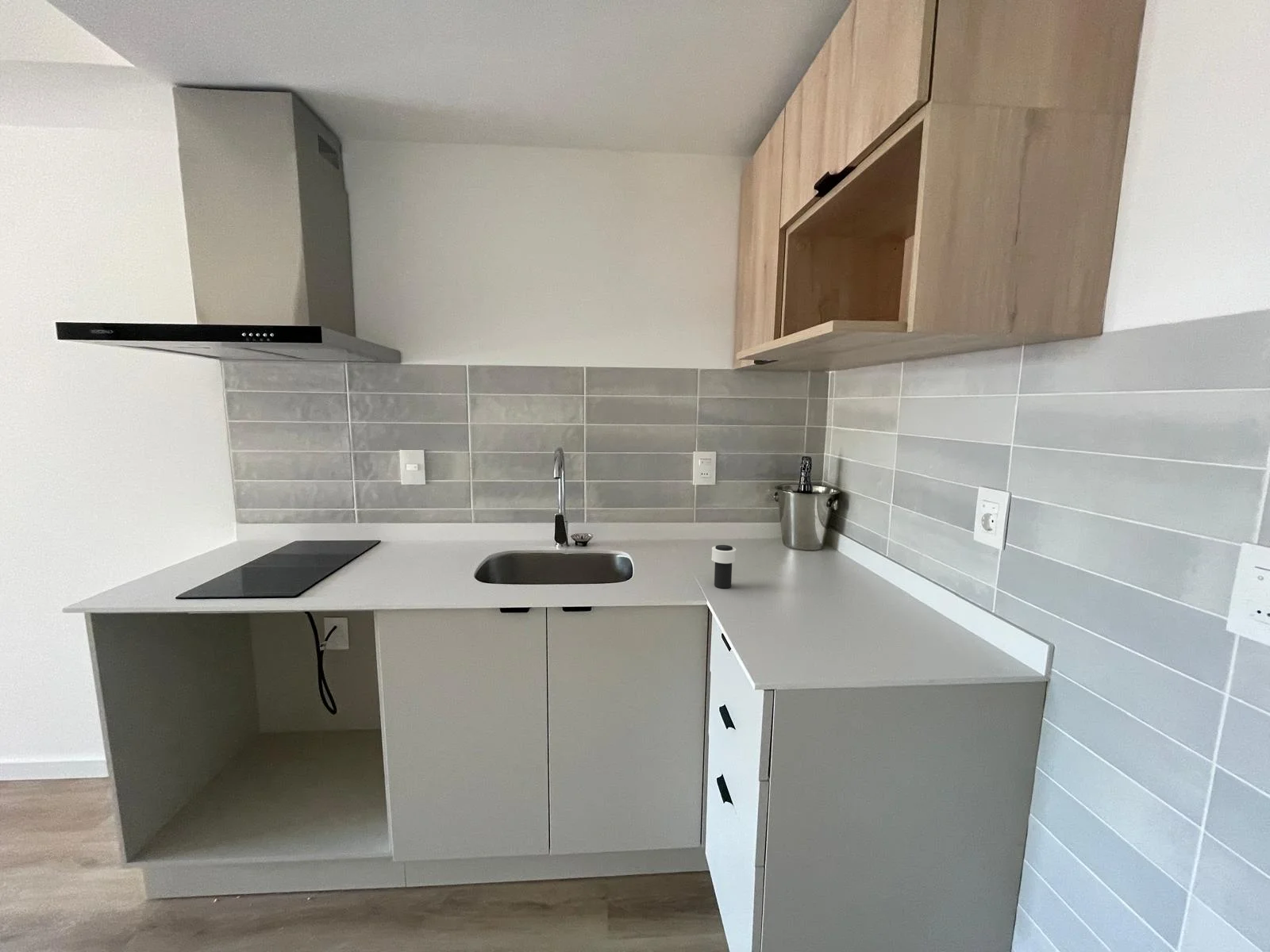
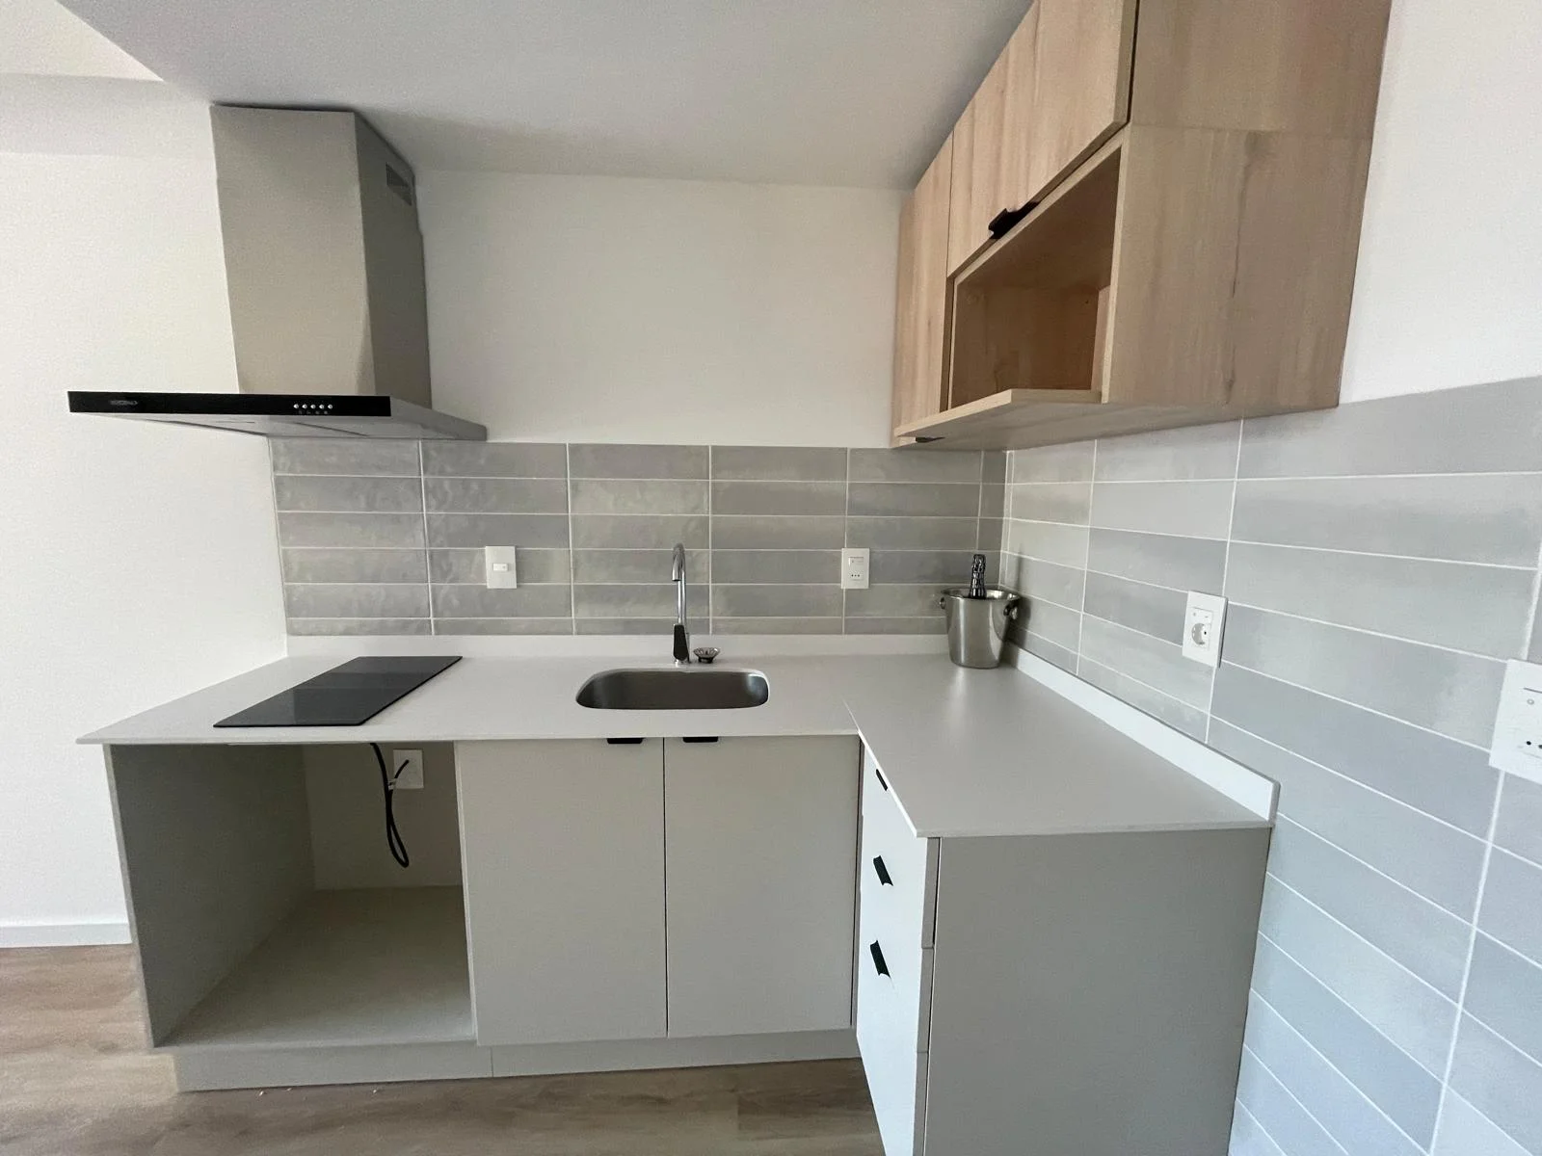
- cup (723, 566)
